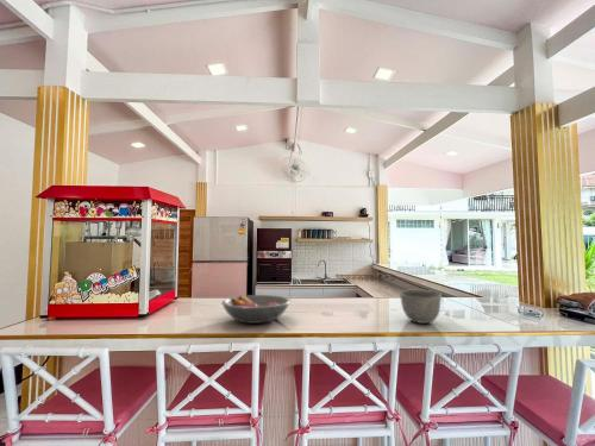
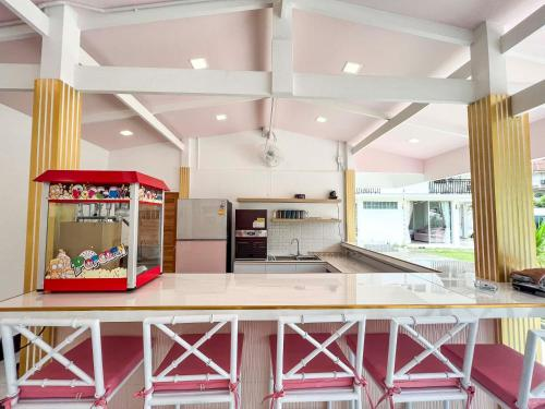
- bowl (420, 307)
- fruit bowl (256, 307)
